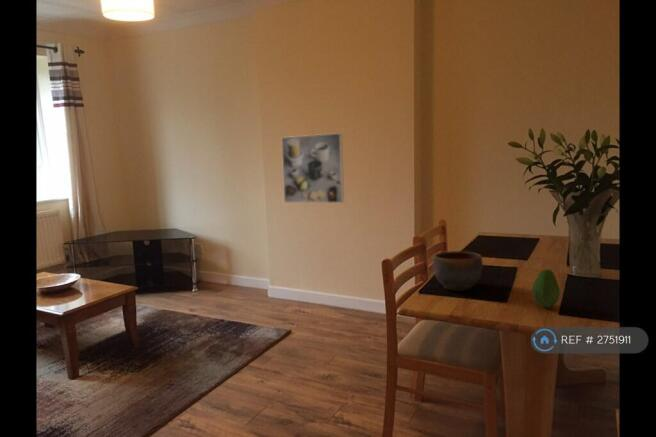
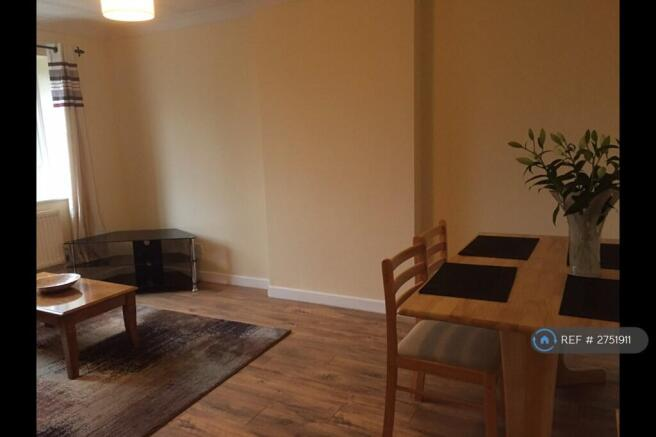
- bowl (457, 271)
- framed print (312, 169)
- fruit (545, 288)
